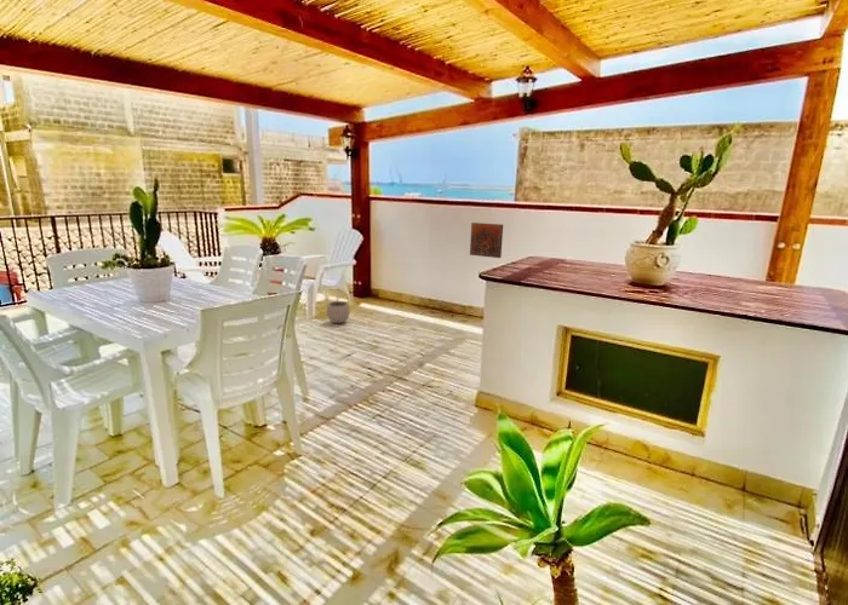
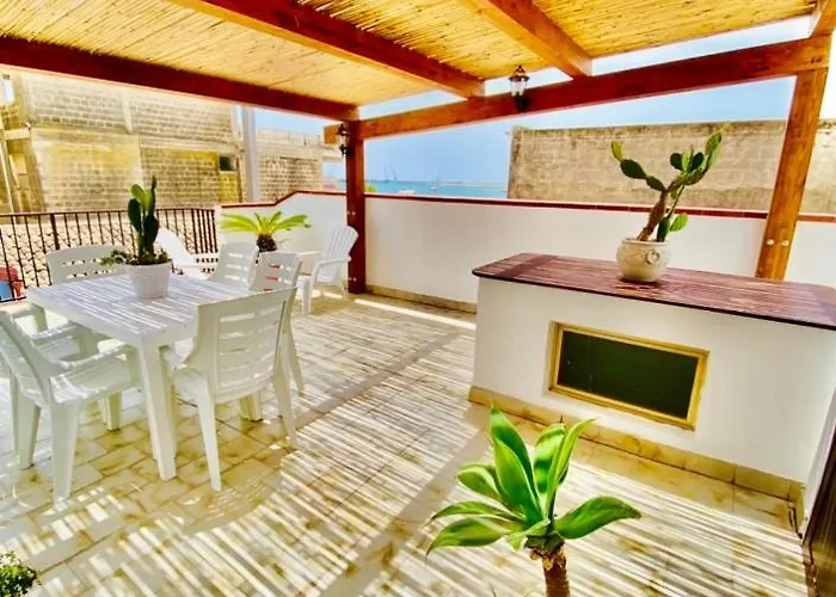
- plant pot (338, 309)
- decorative tile (486, 240)
